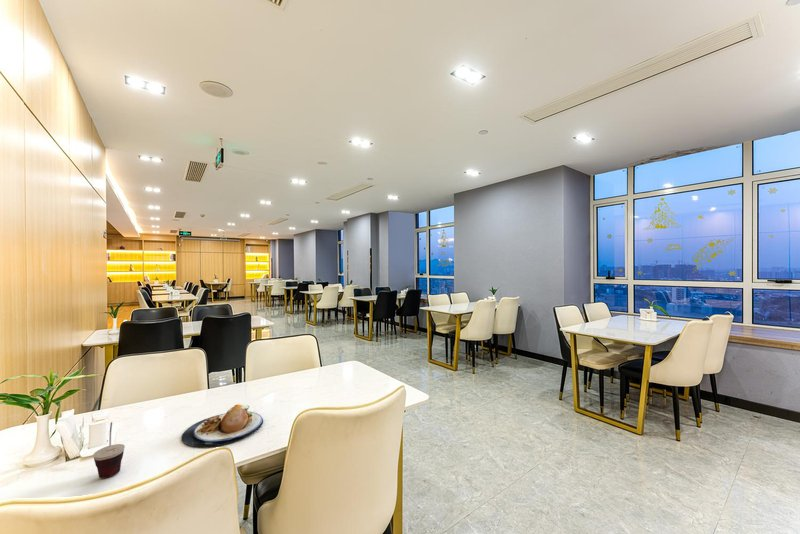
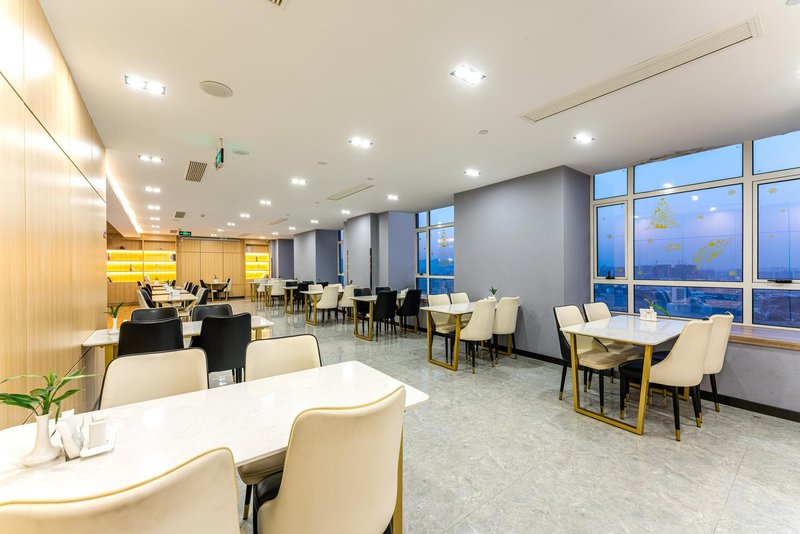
- plate (224, 417)
- cup (110, 449)
